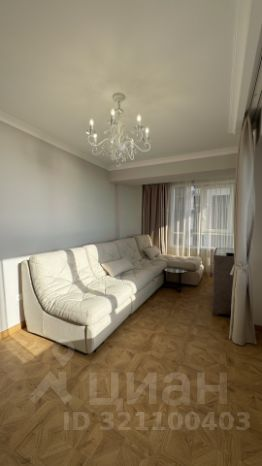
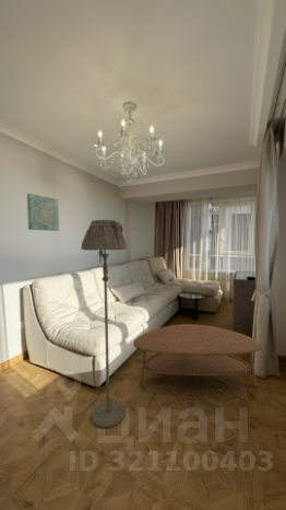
+ wall art (44, 213)
+ floor lamp (106, 320)
+ coffee table (193, 355)
